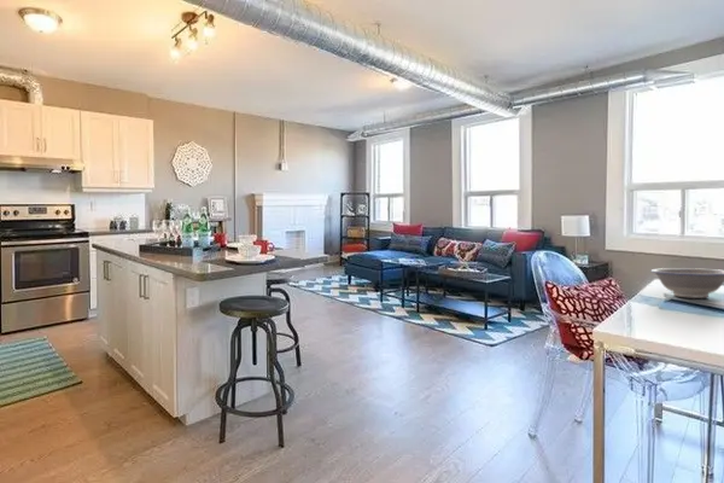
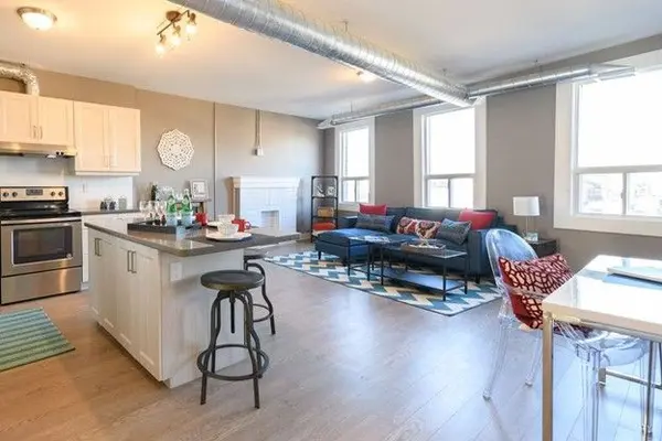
- bowl (689, 283)
